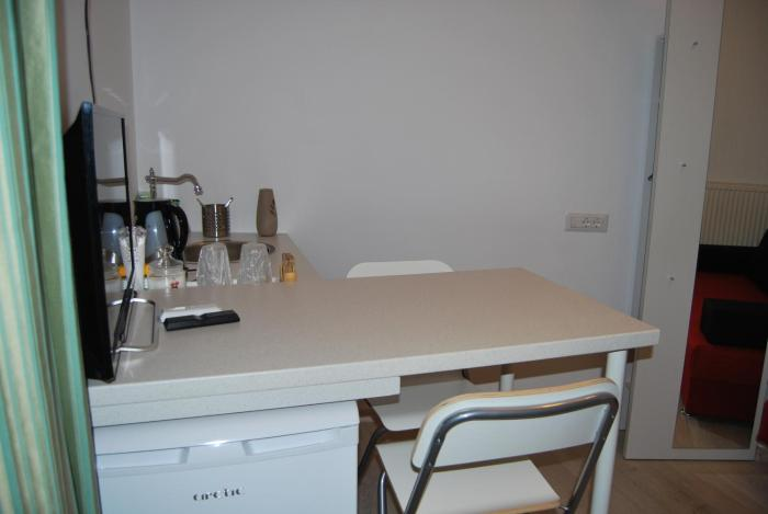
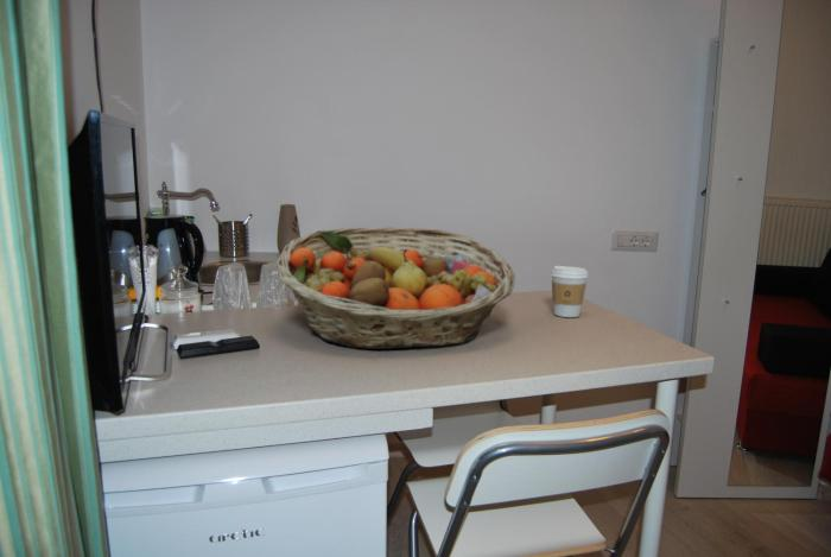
+ coffee cup (567, 290)
+ fruit basket (397, 281)
